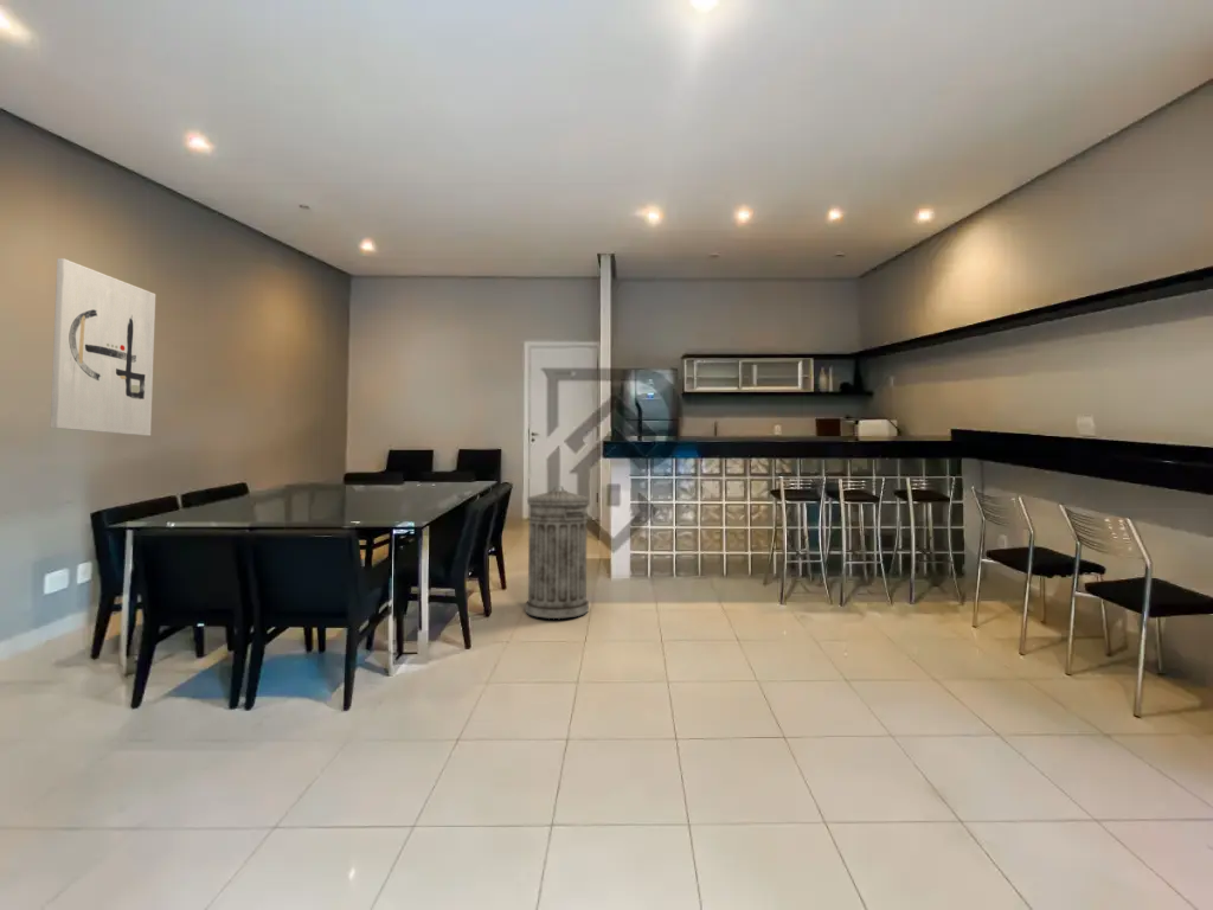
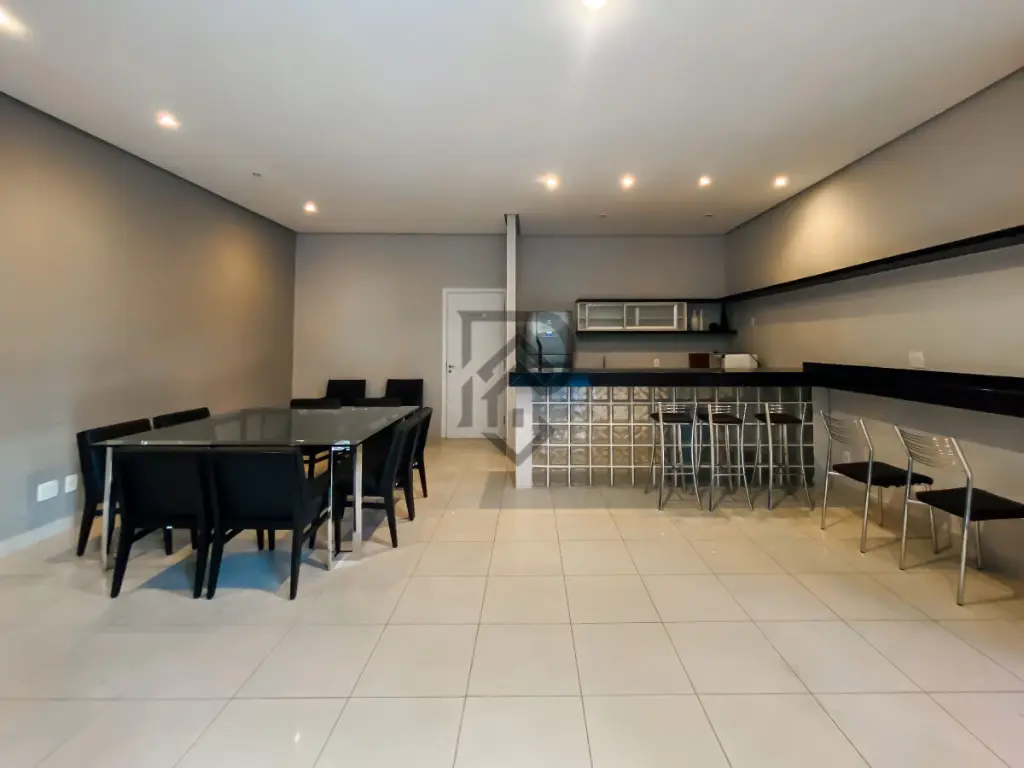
- trash can (558, 547)
- wall art (107, 354)
